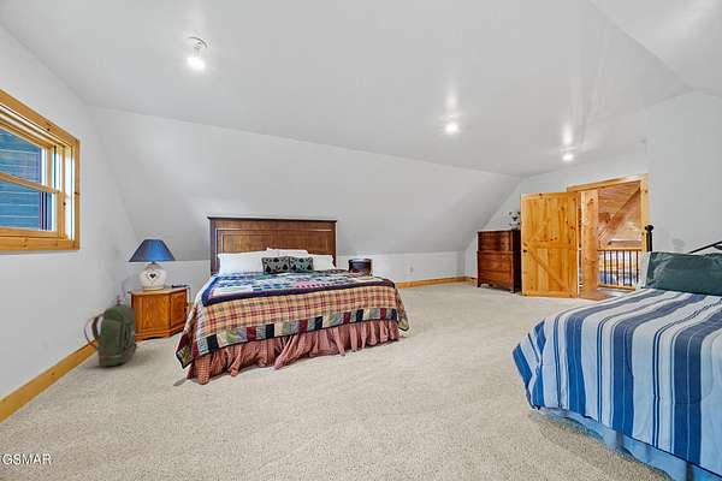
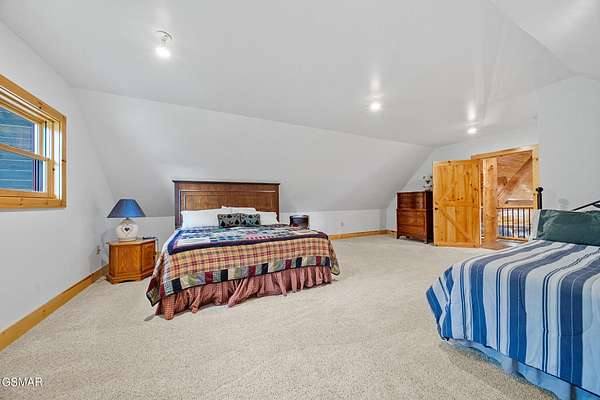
- backpack (112, 332)
